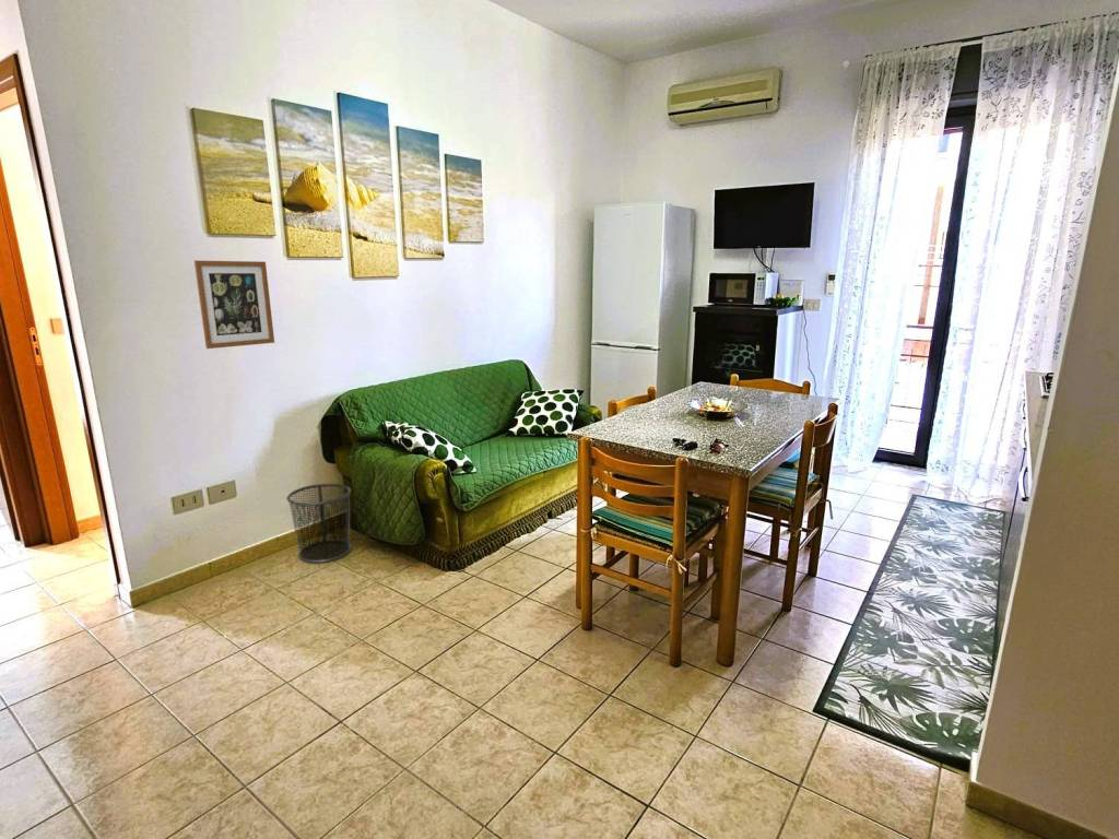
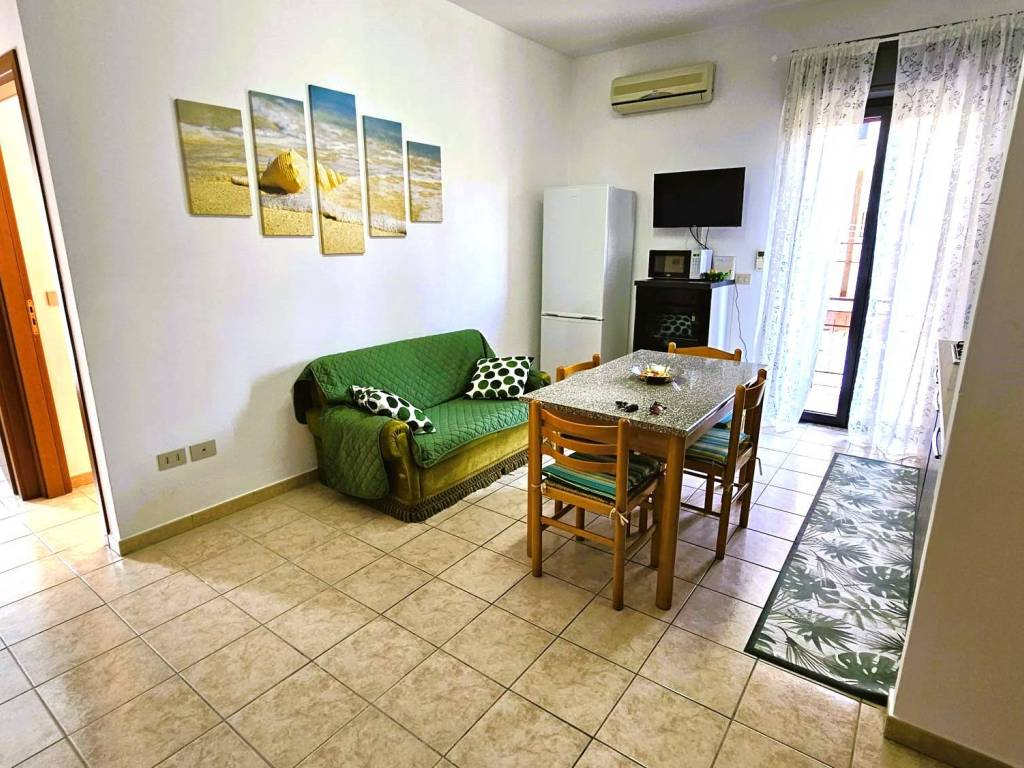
- trash can (321, 522)
- wall art (236, 304)
